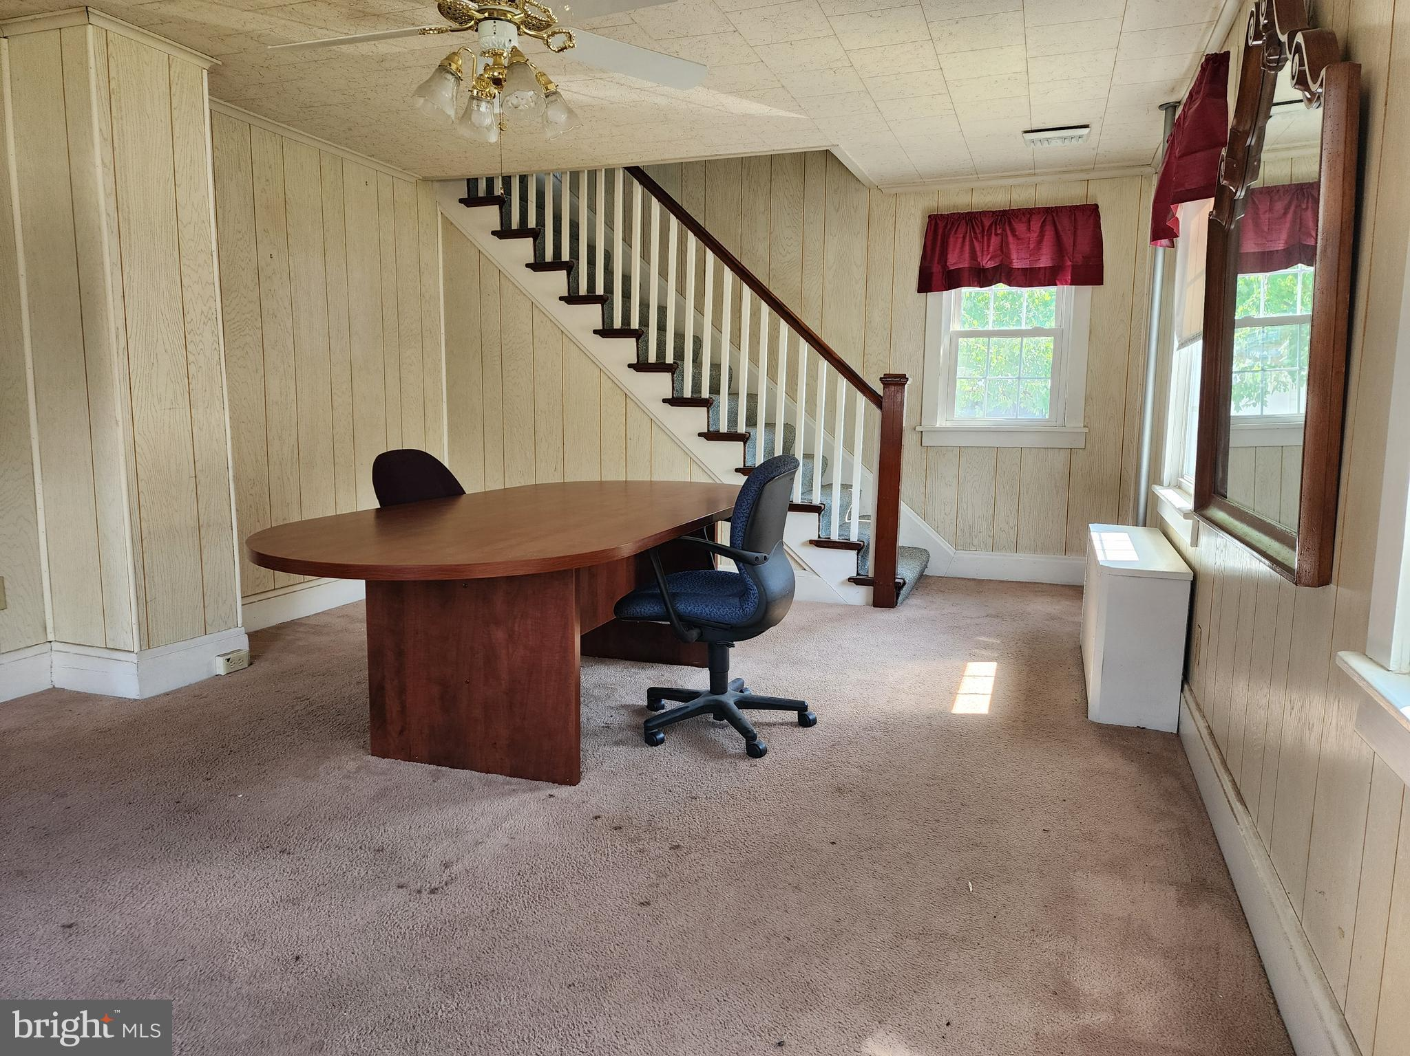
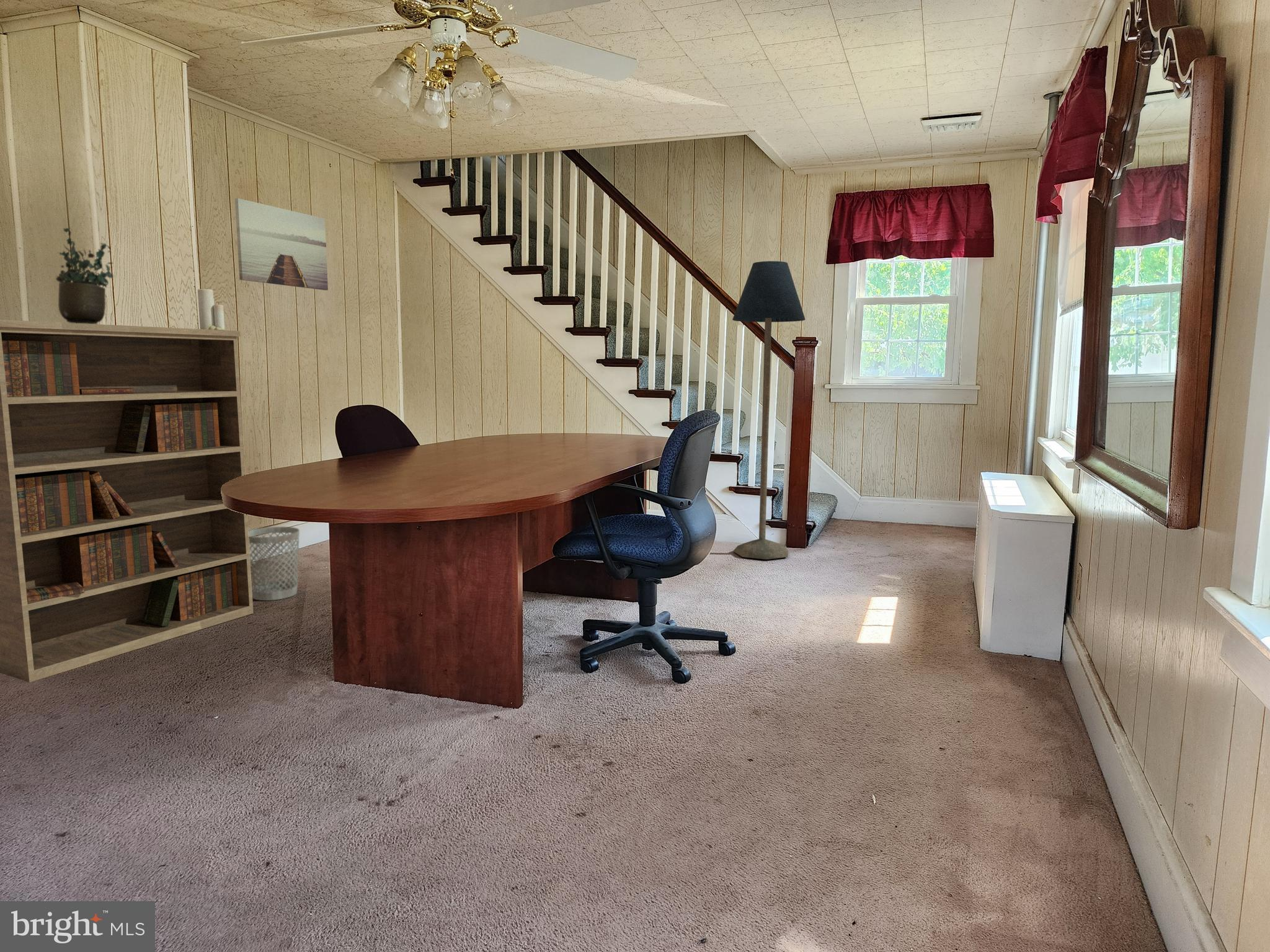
+ bookshelf (125, 487)
+ floor lamp (766, 411)
+ wall art (285, 247)
+ candle (210, 307)
+ wastebasket (272, 563)
+ potted plant (82, 275)
